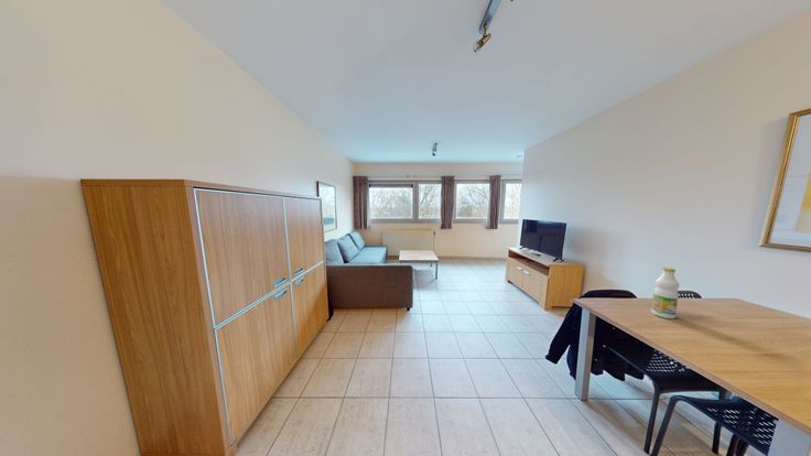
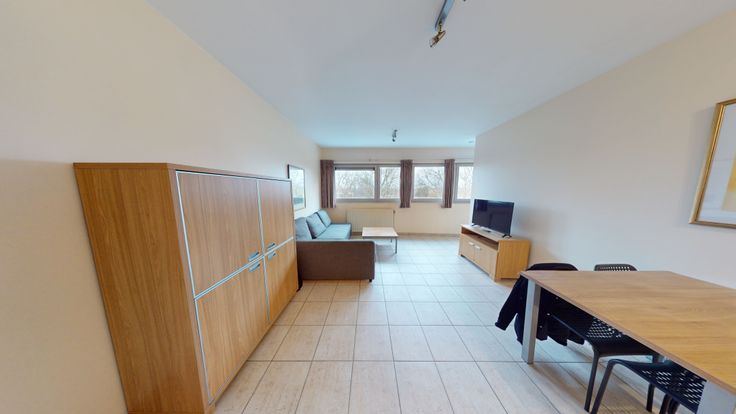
- bottle (666, 292)
